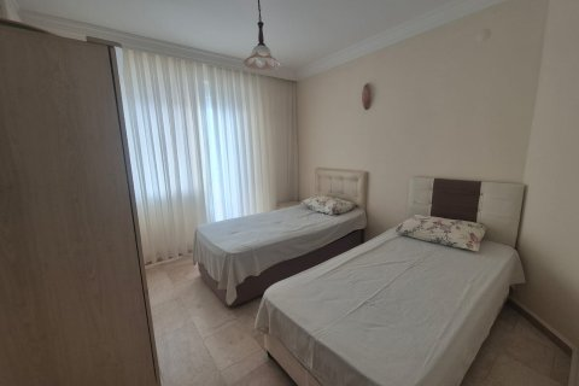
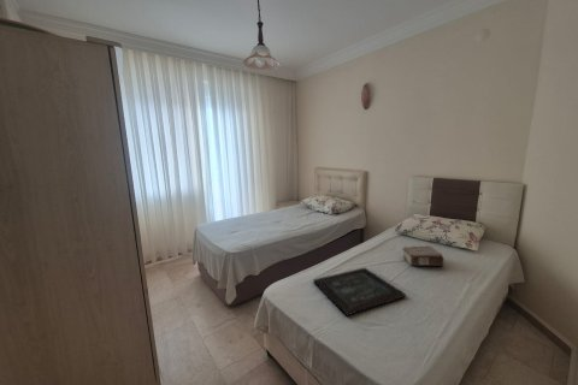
+ tray (356, 288)
+ book (421, 255)
